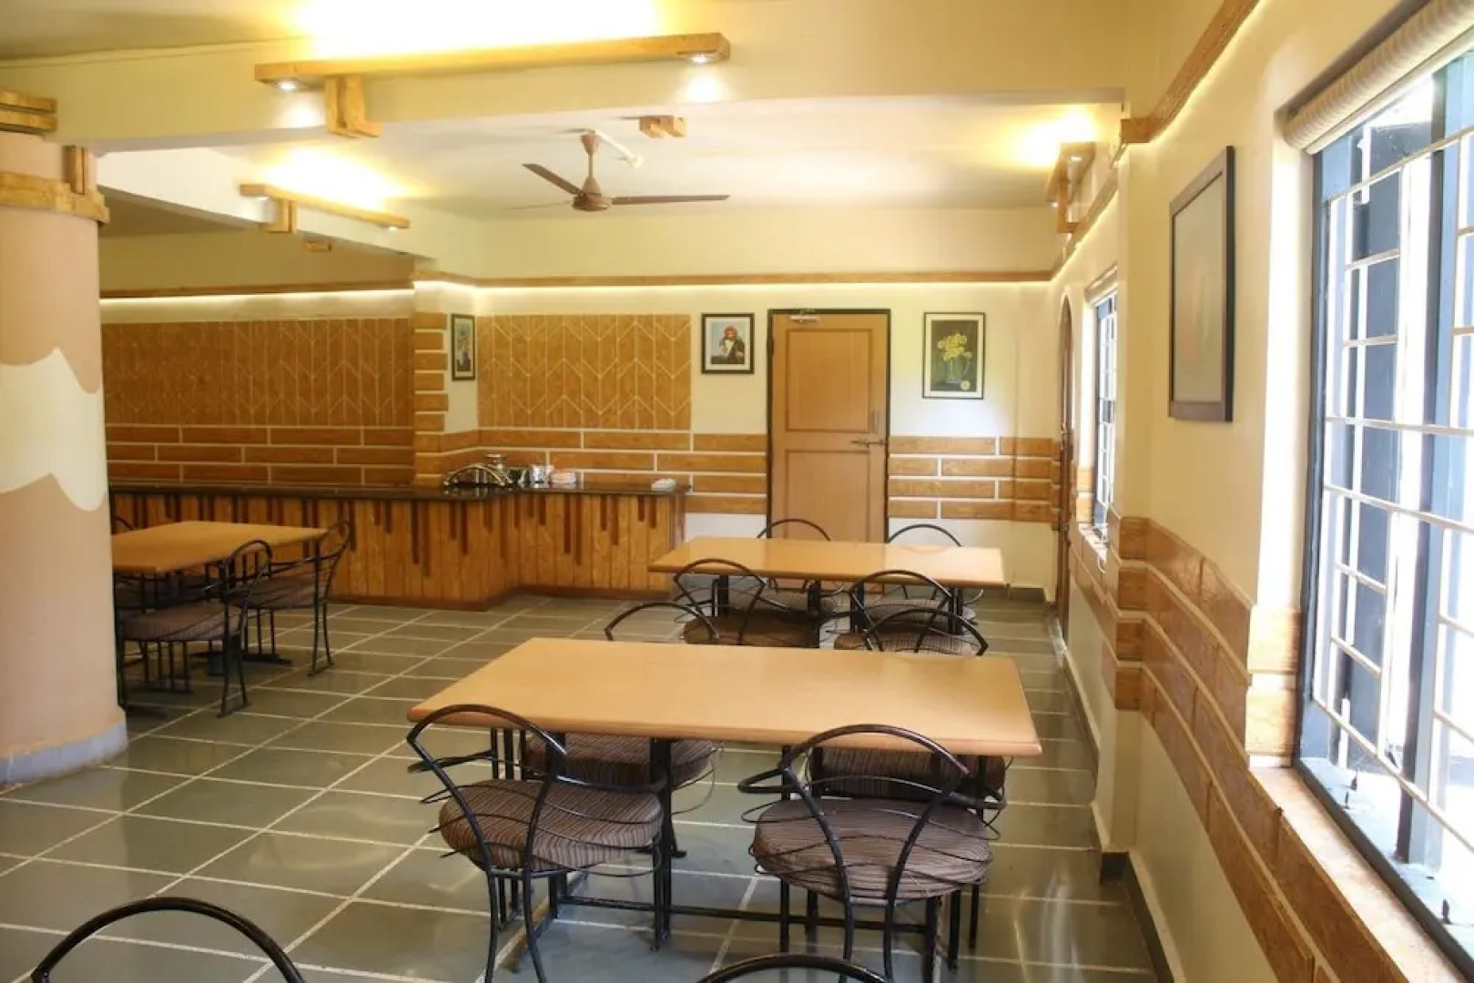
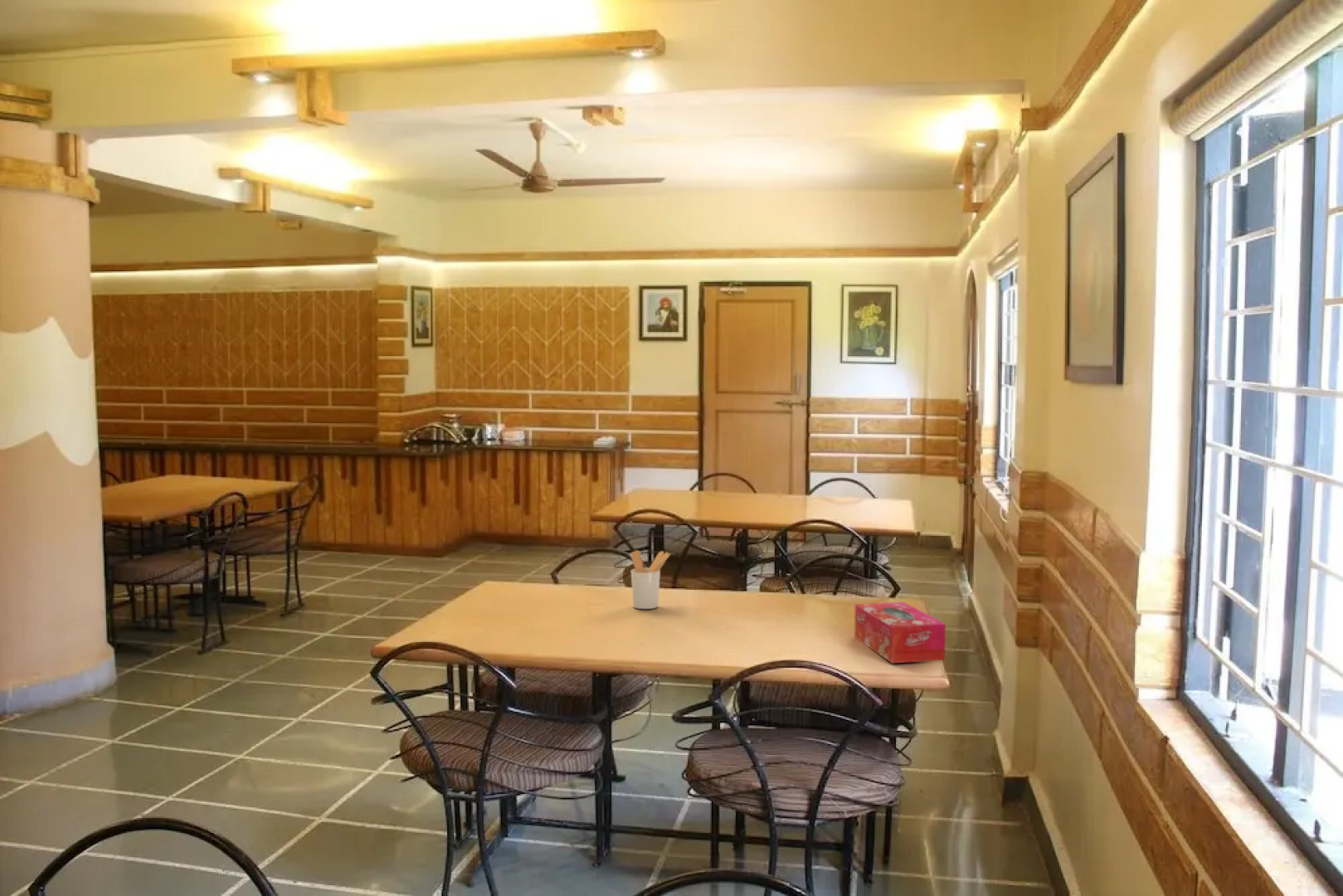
+ tissue box (898, 631)
+ utensil holder (651, 578)
